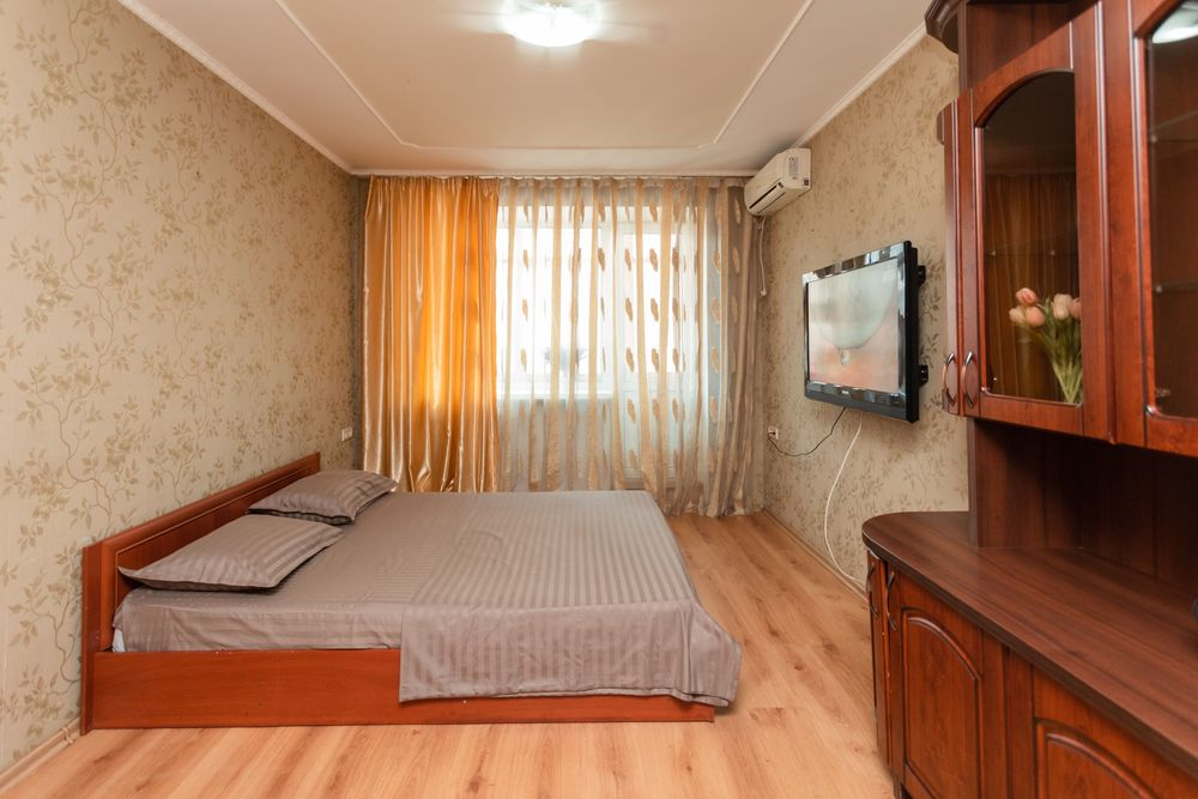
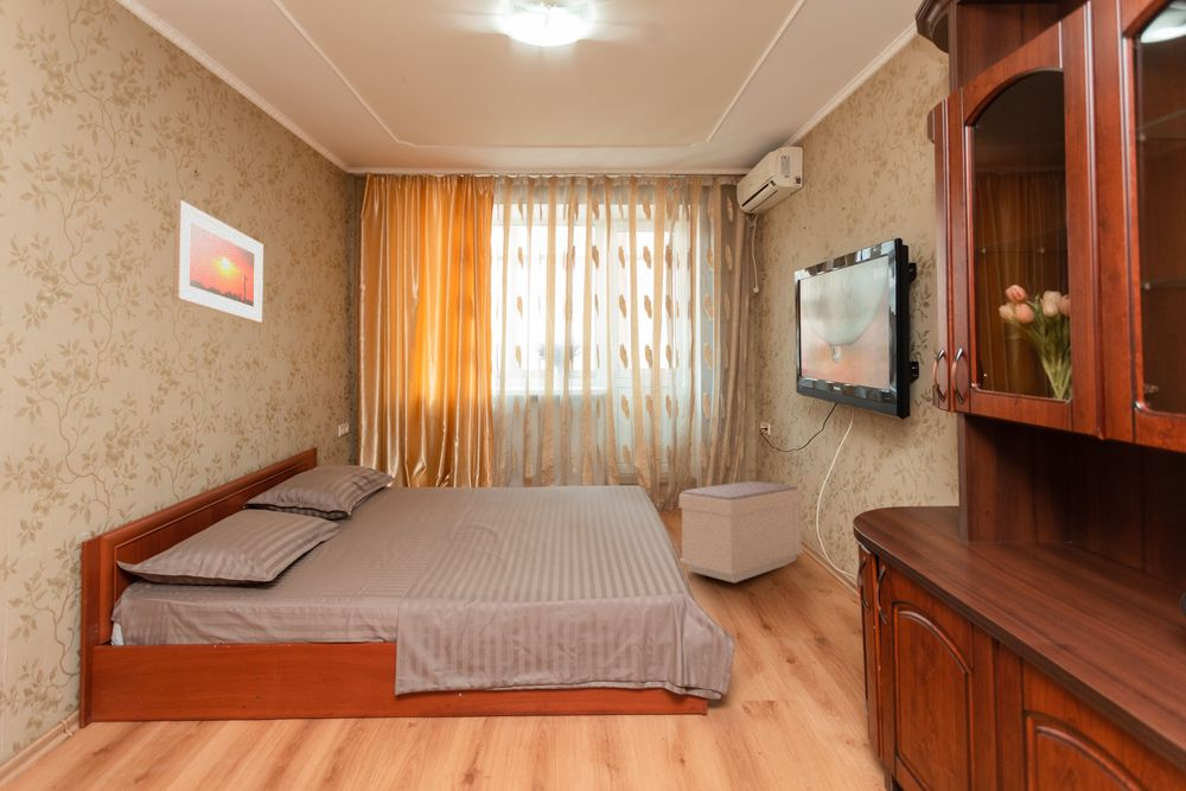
+ bench (742, 525)
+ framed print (223, 268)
